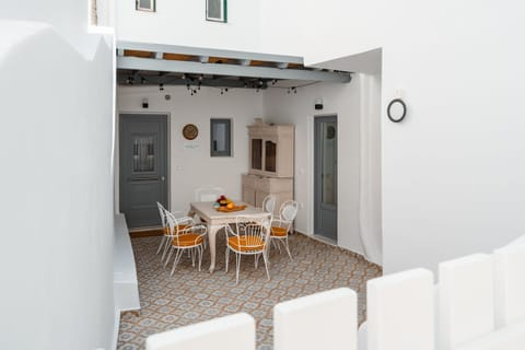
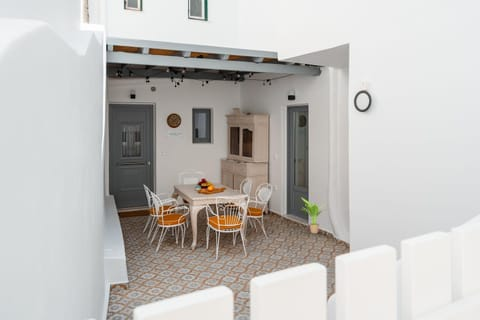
+ potted plant (312, 215)
